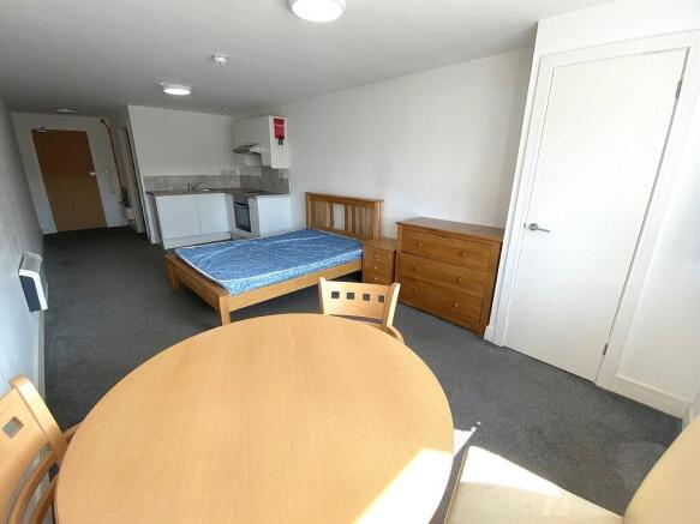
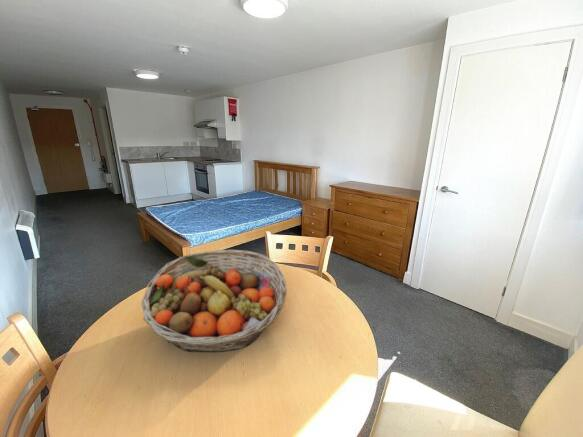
+ fruit basket (217, 296)
